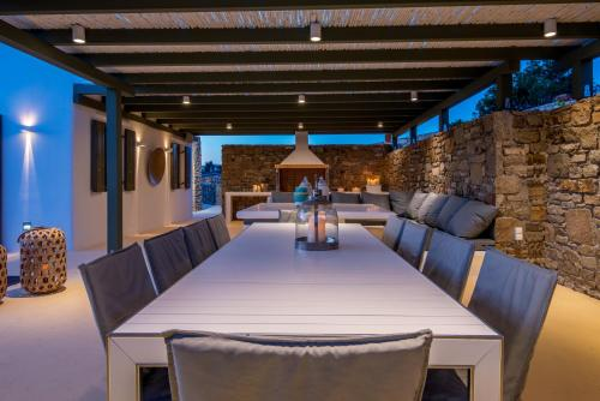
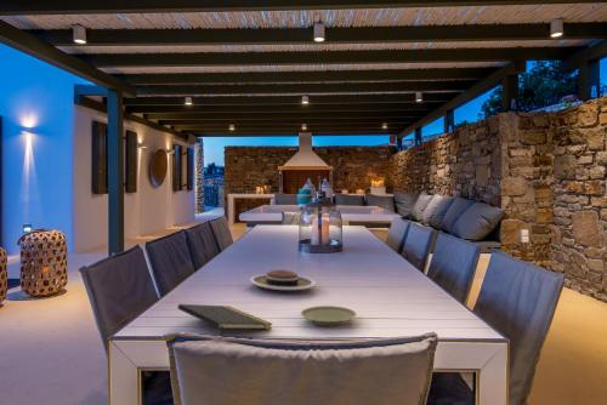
+ notepad (223, 315)
+ plate (328, 316)
+ plate (282, 279)
